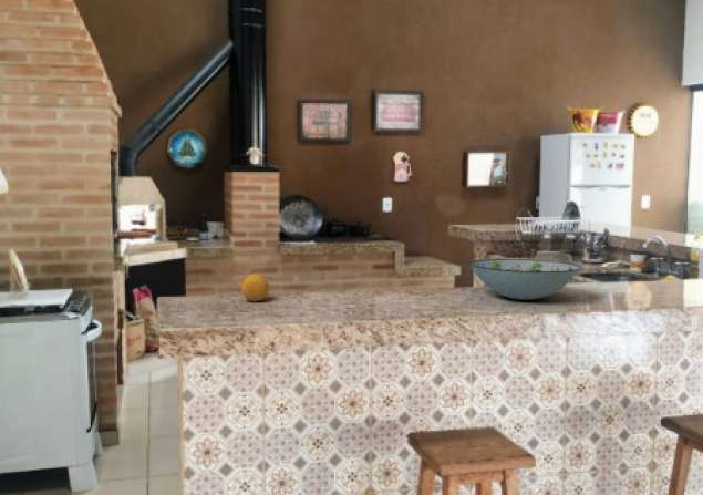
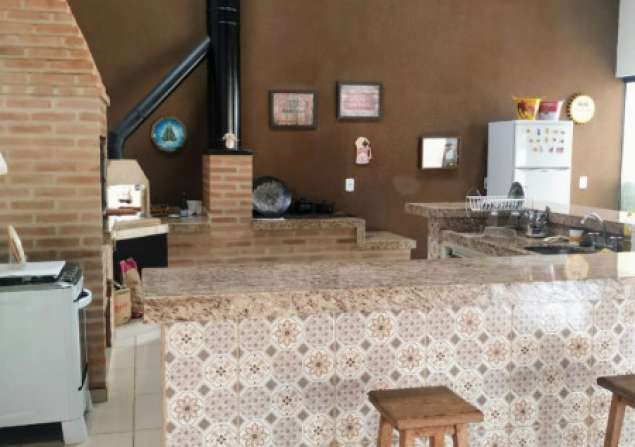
- fruit (255, 287)
- decorative bowl (524, 281)
